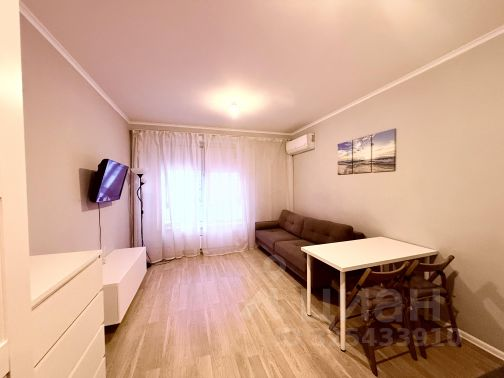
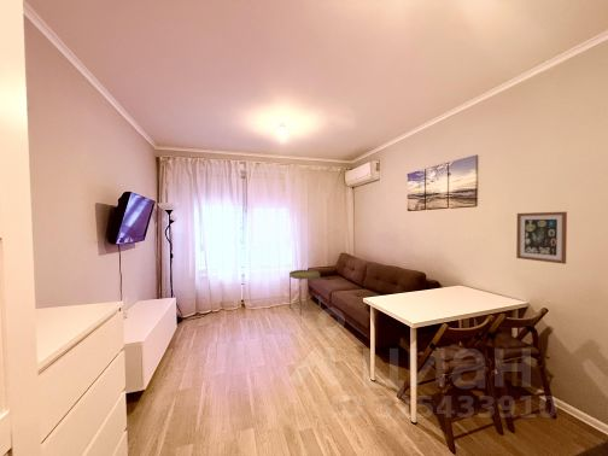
+ wall art (539, 236)
+ side table (308, 291)
